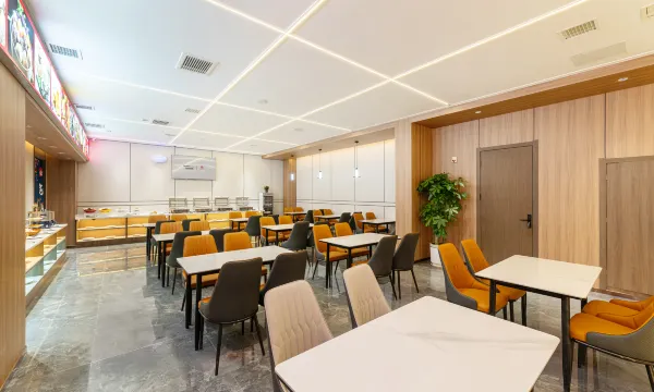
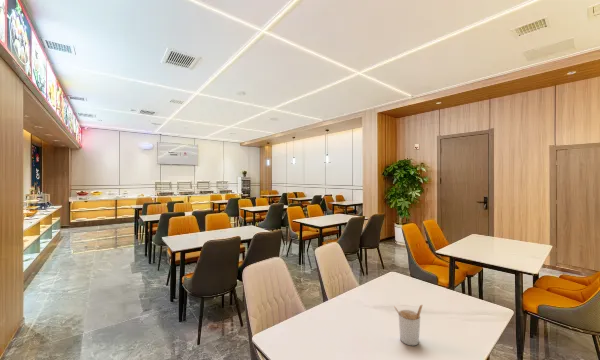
+ utensil holder (409, 324)
